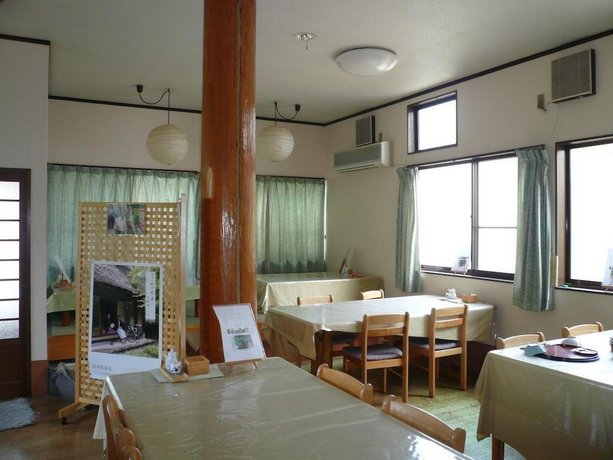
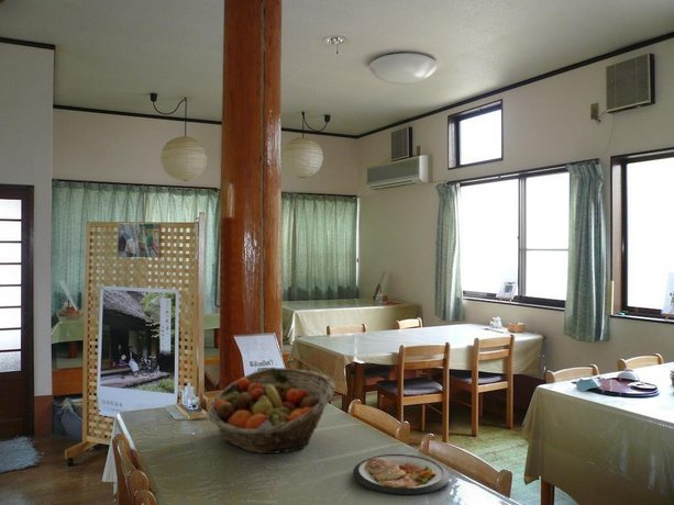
+ fruit basket (270, 407)
+ dish (400, 470)
